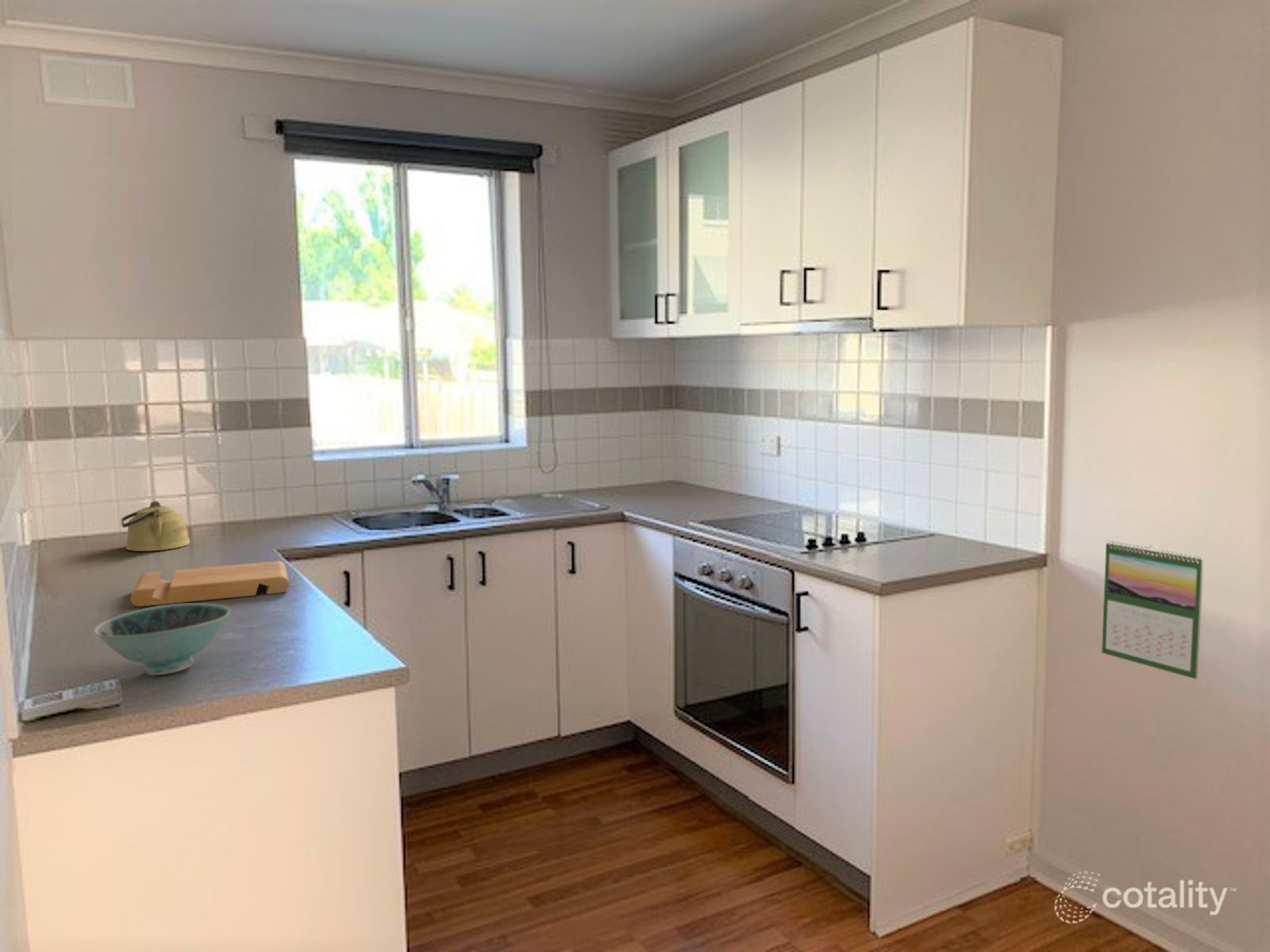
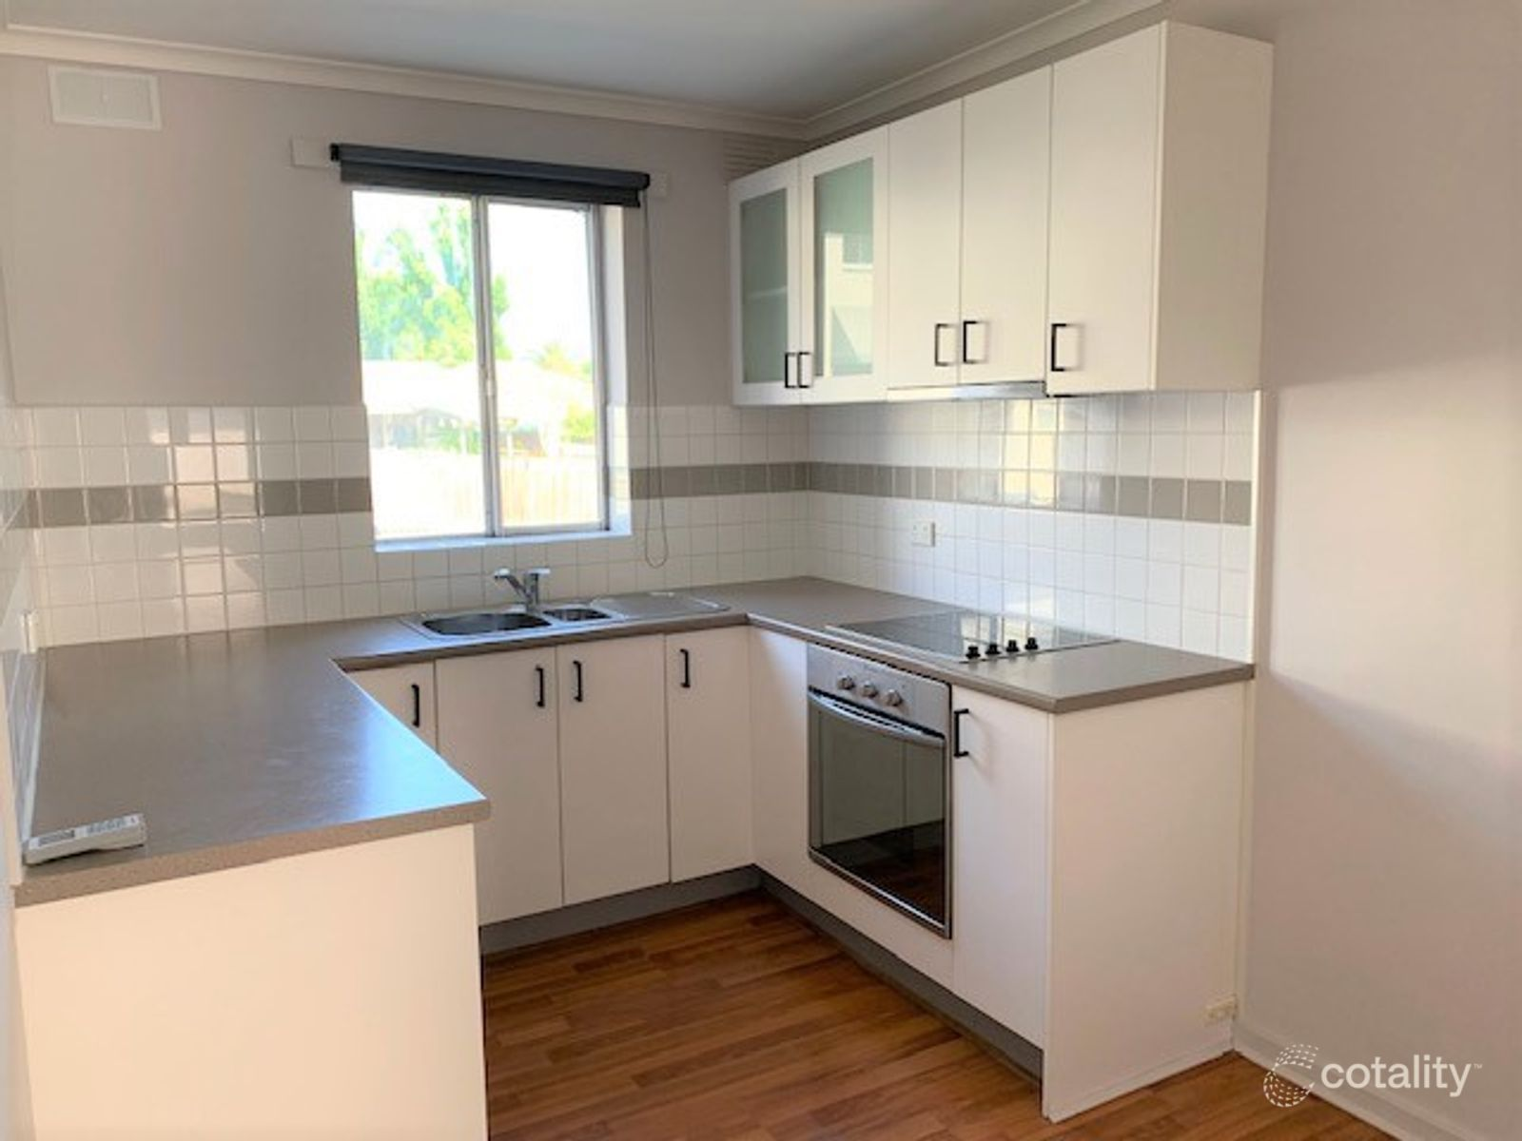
- cutting board (213, 582)
- calendar (1150, 605)
- kettle (156, 524)
- bowl (165, 643)
